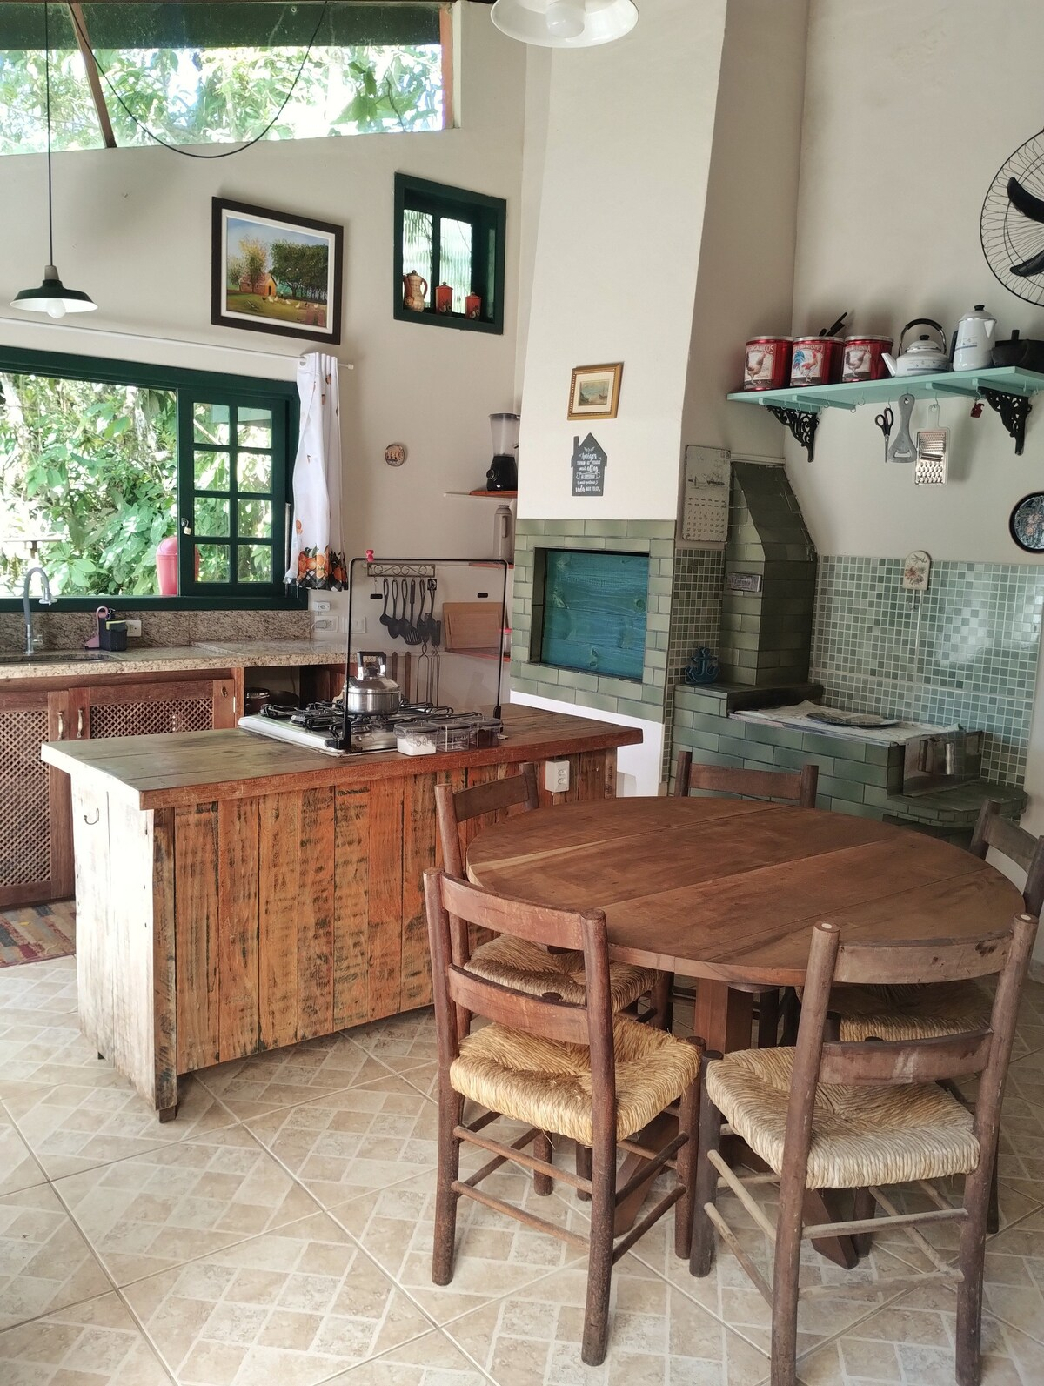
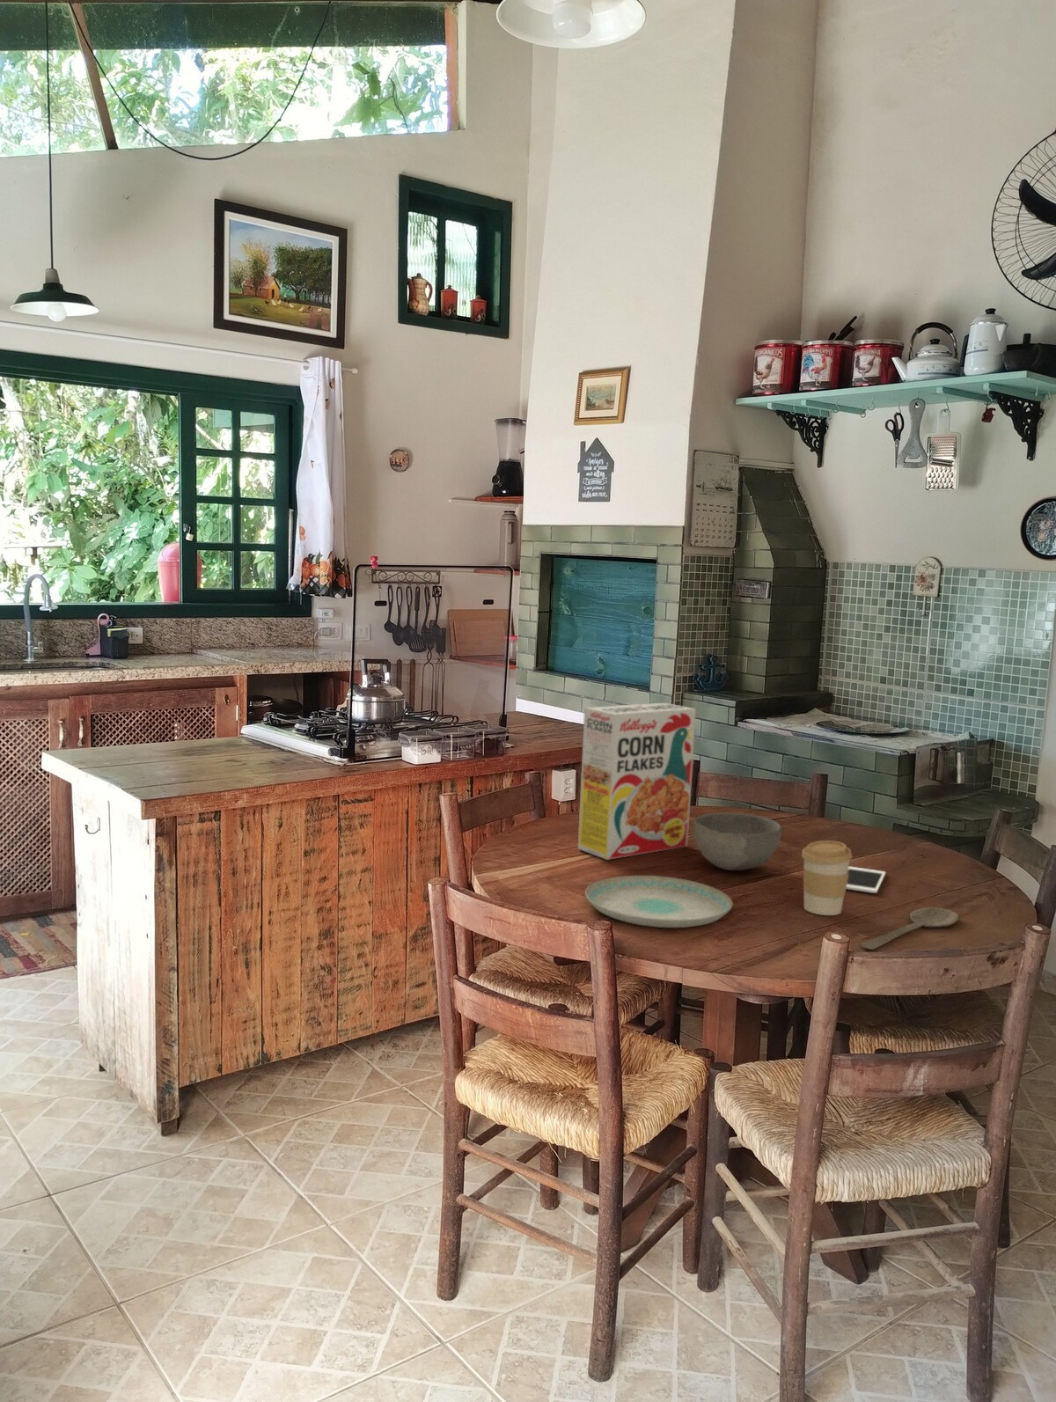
+ cell phone (862, 880)
+ wooden spoon (908, 927)
+ coffee cup (824, 876)
+ bowl (735, 845)
+ plate (658, 902)
+ cereal box (637, 778)
